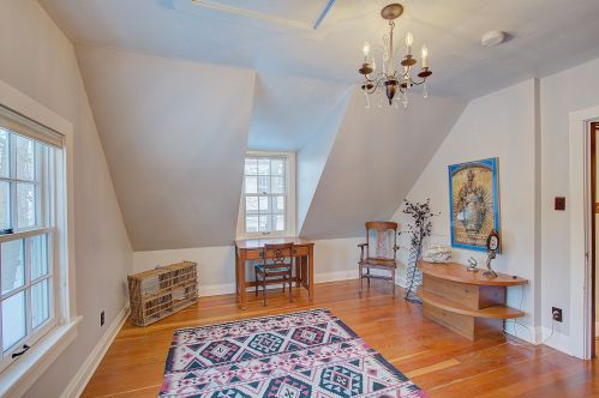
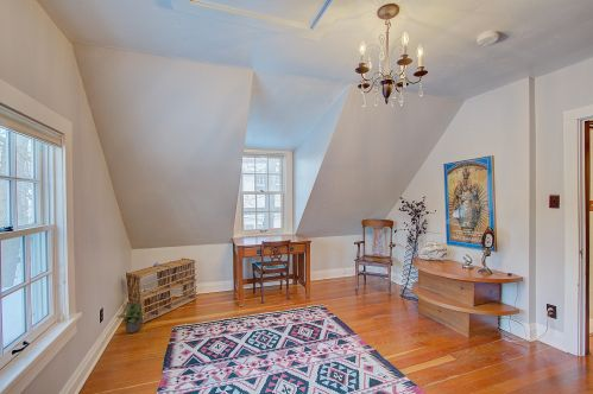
+ potted plant (131, 317)
